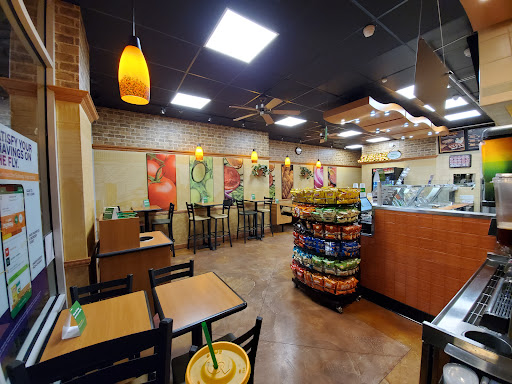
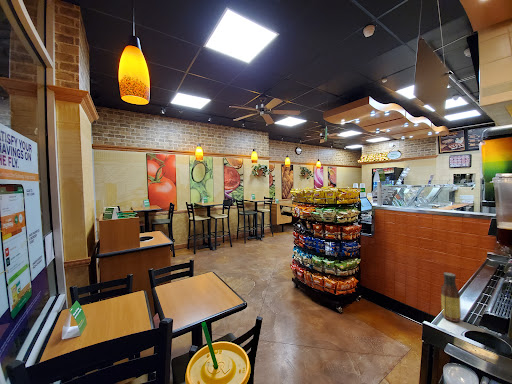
+ sauce bottle (450, 296)
